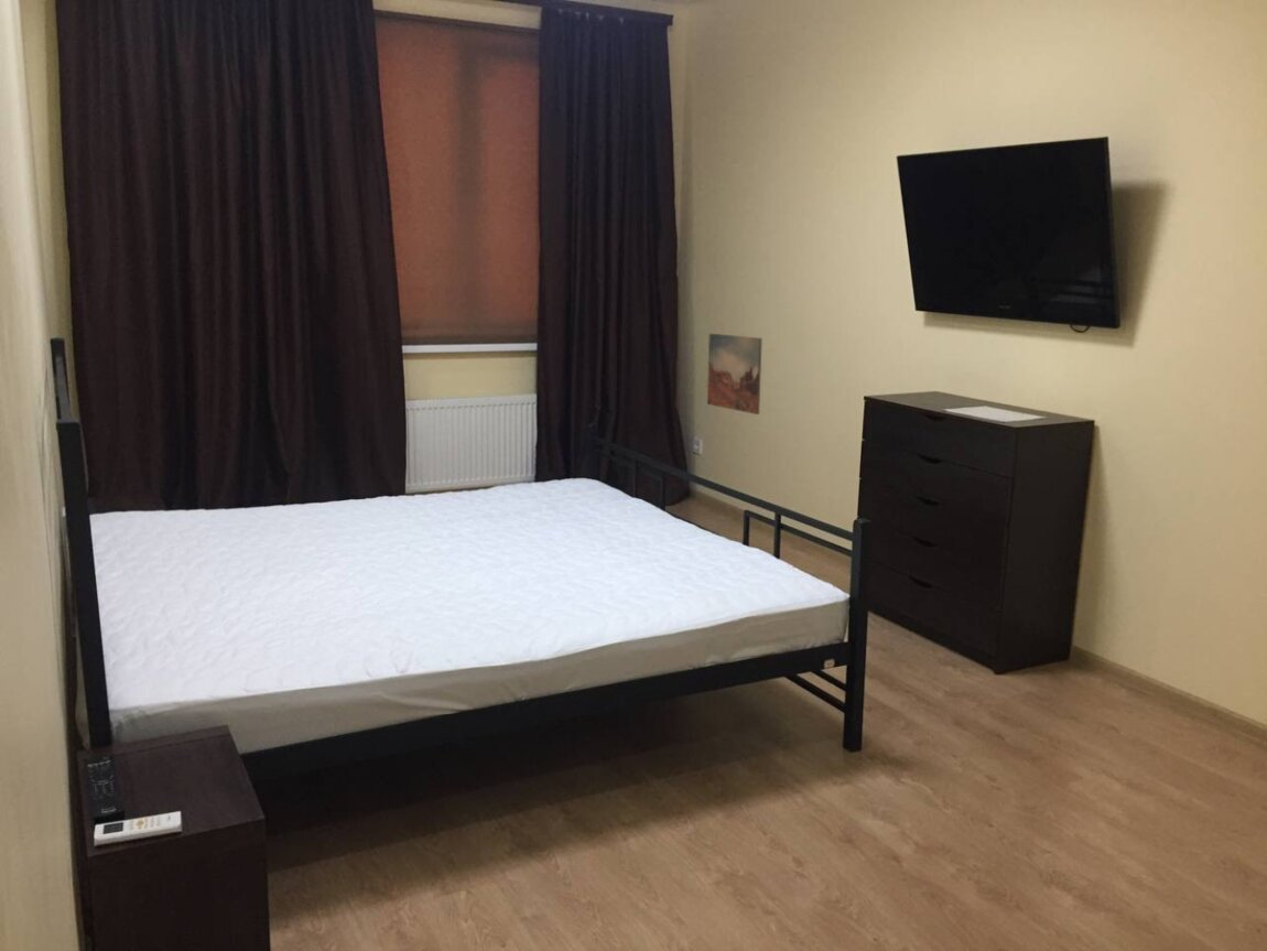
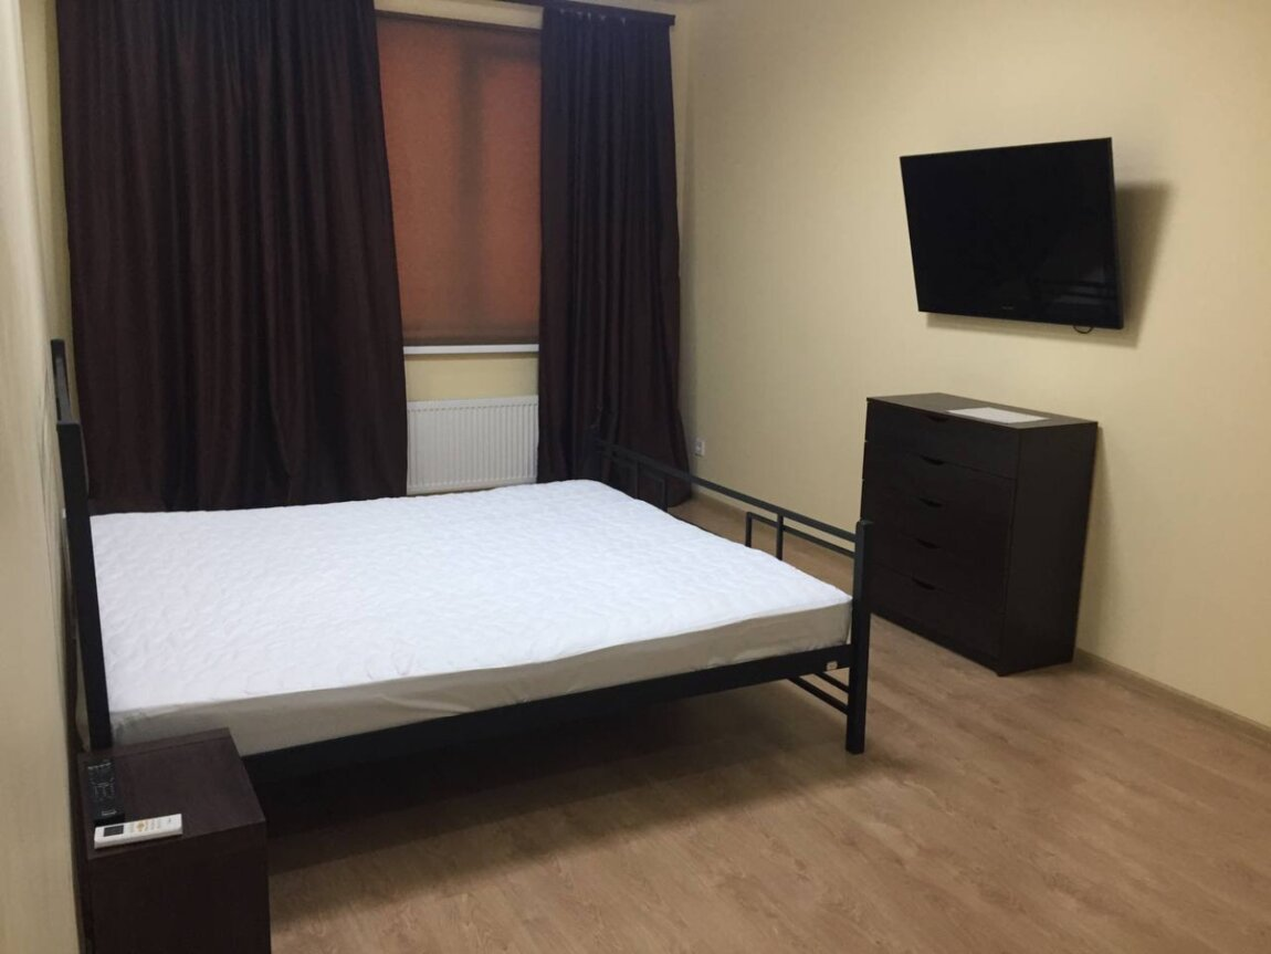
- wall art (733, 372)
